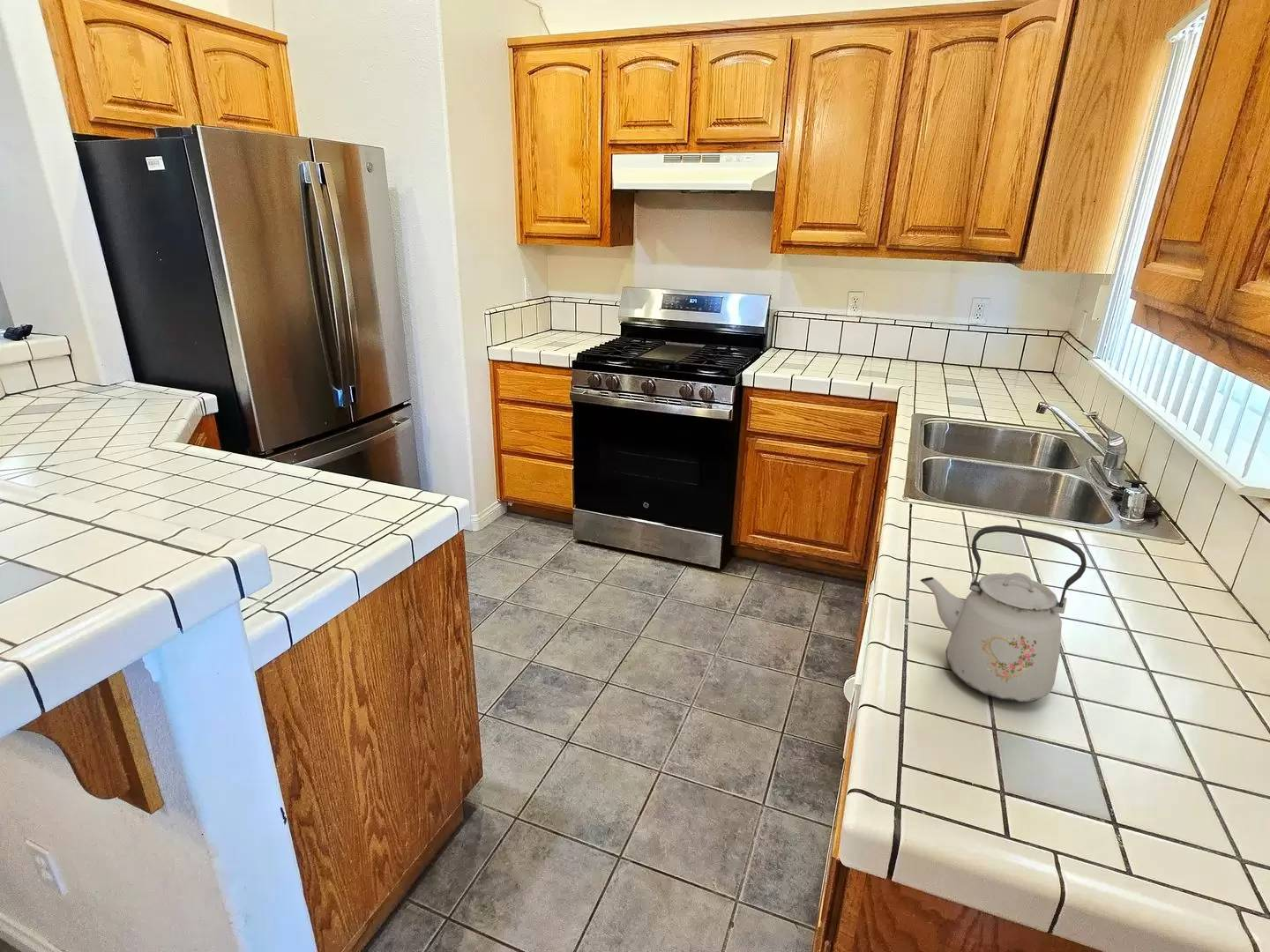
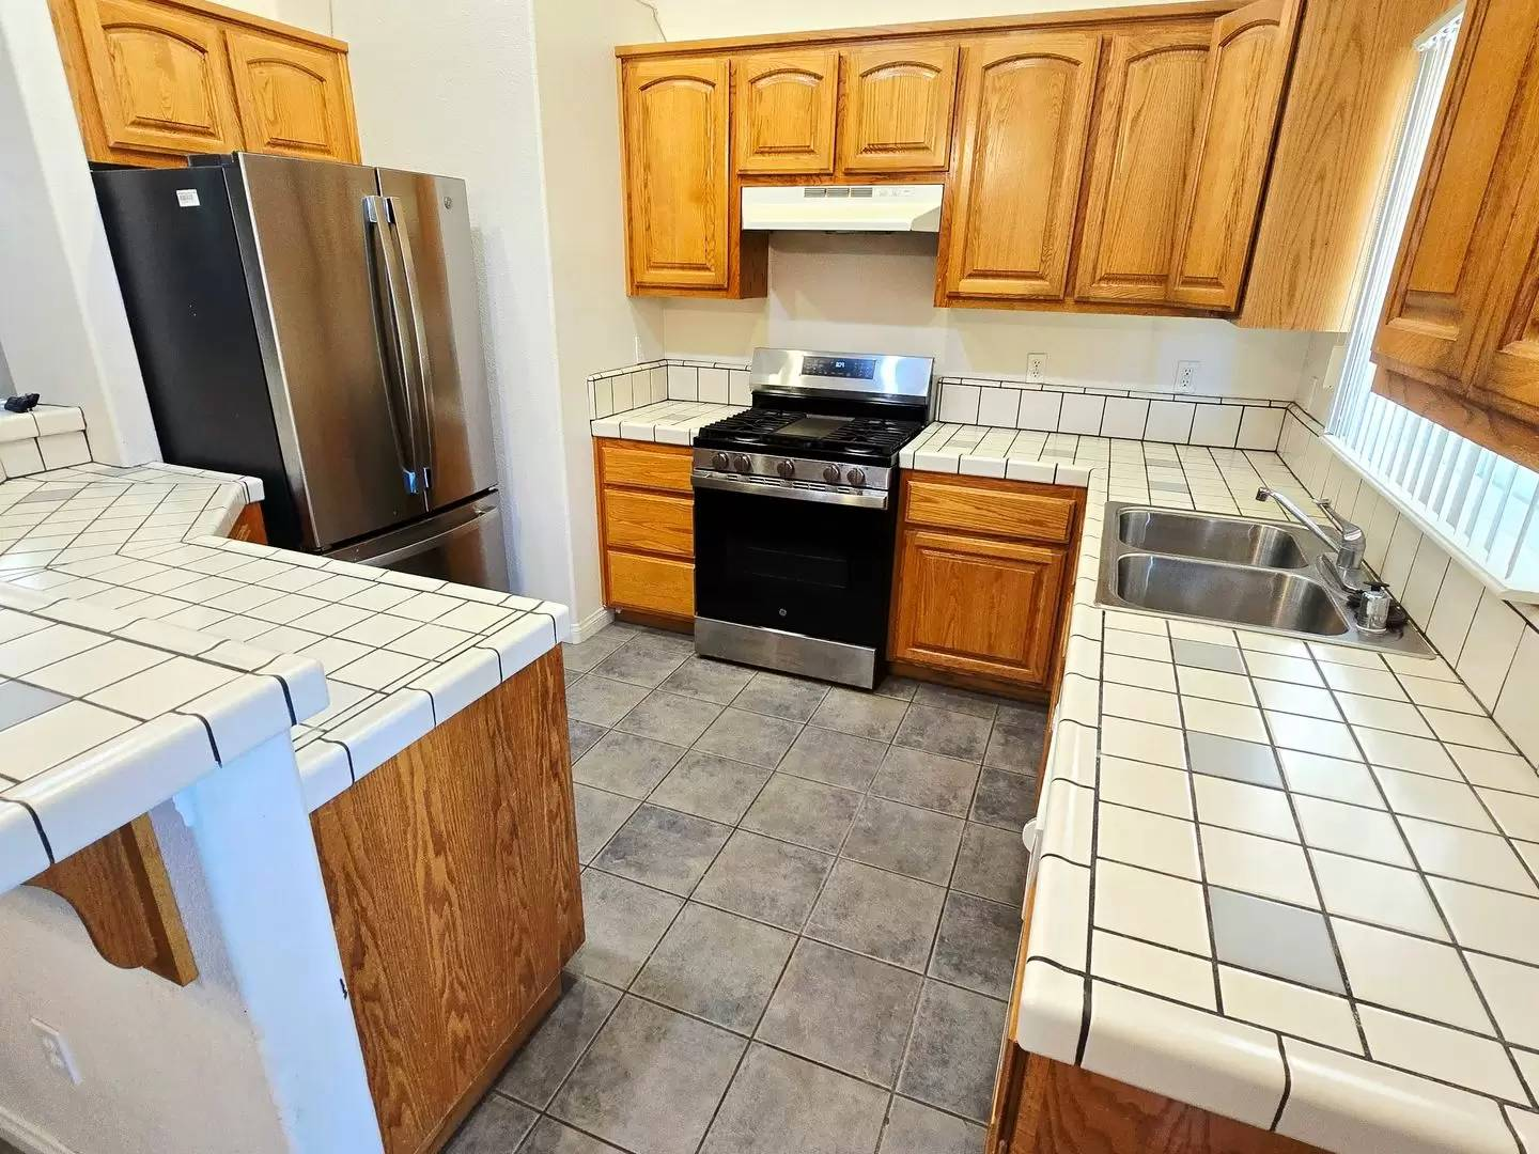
- kettle (991, 602)
